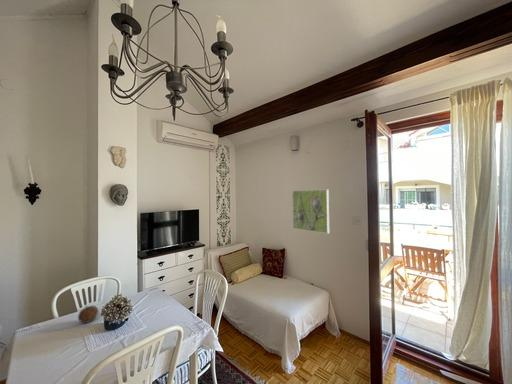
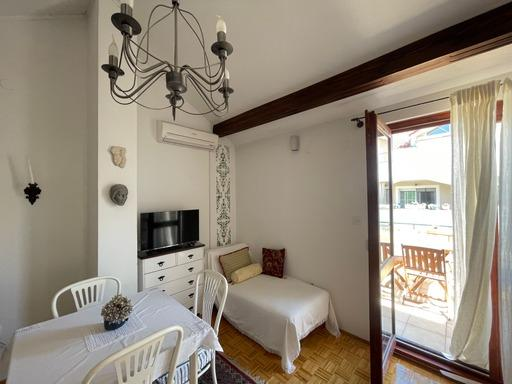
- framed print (309, 210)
- fruit (88, 313)
